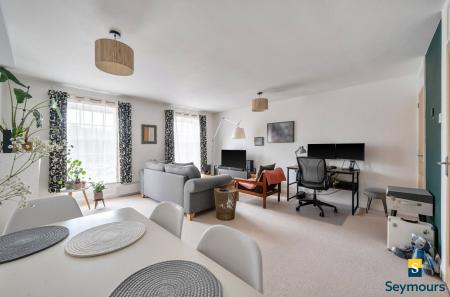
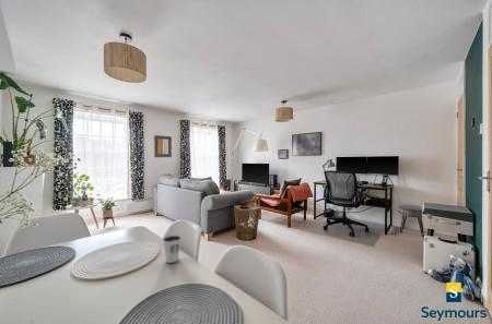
+ dixie cup (172, 249)
